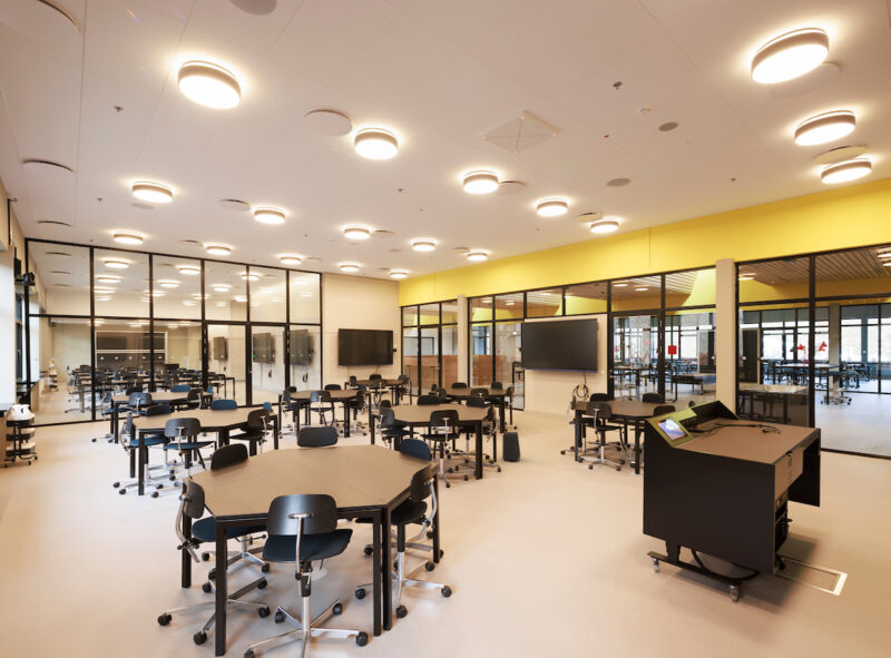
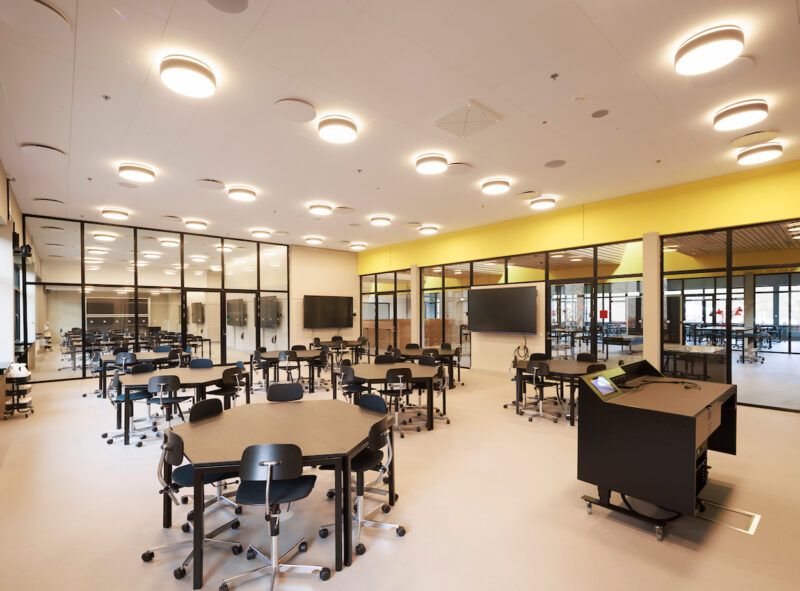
- speaker (511, 445)
